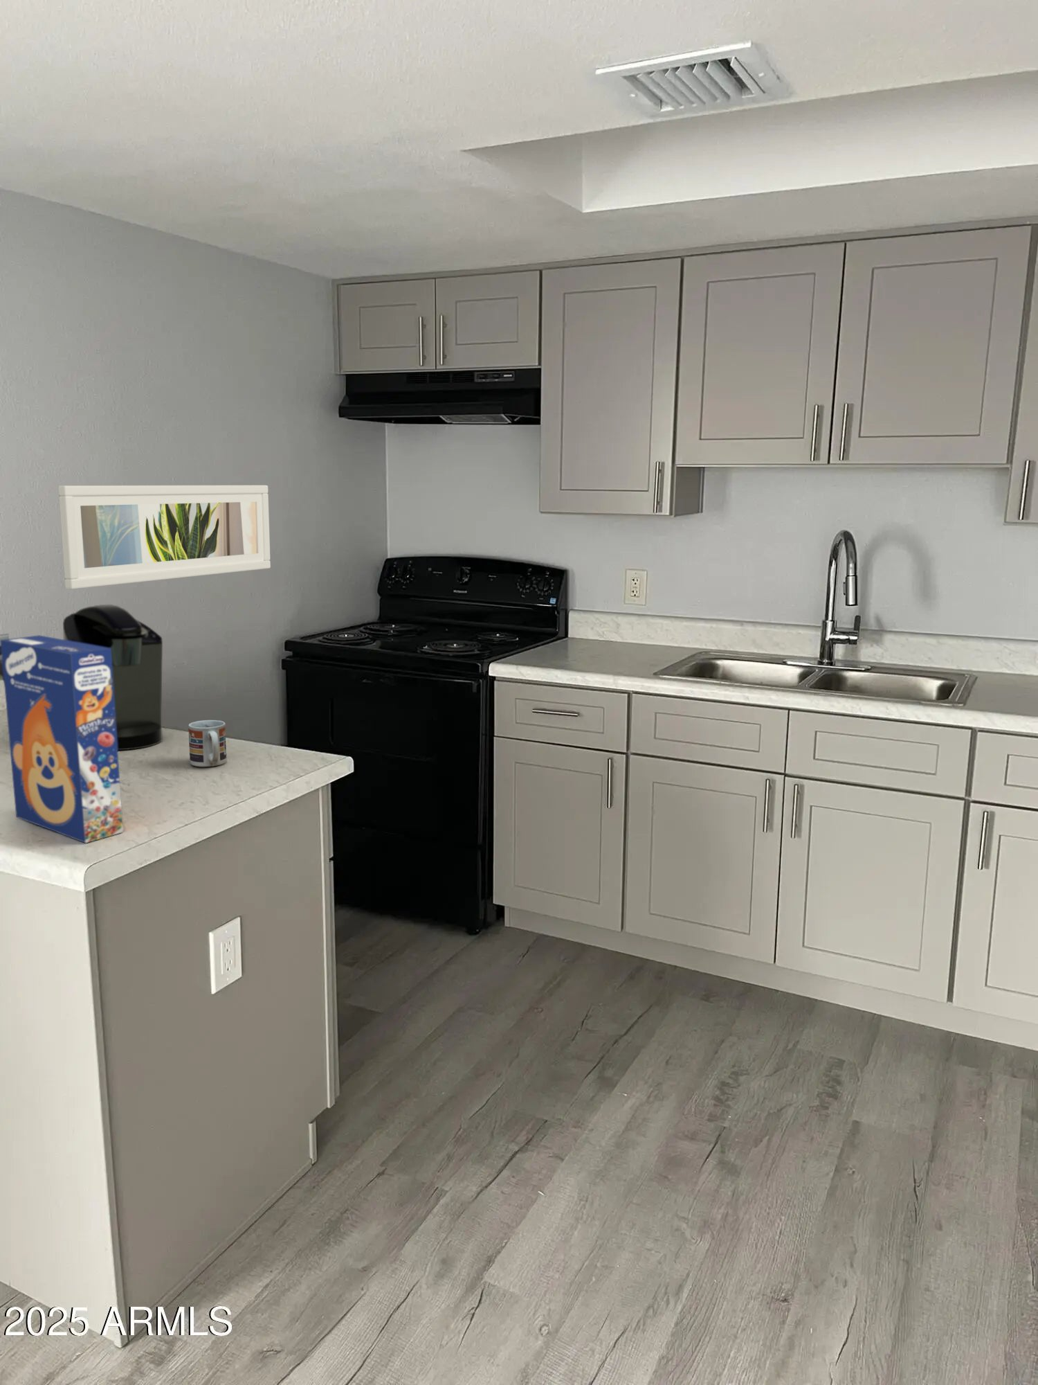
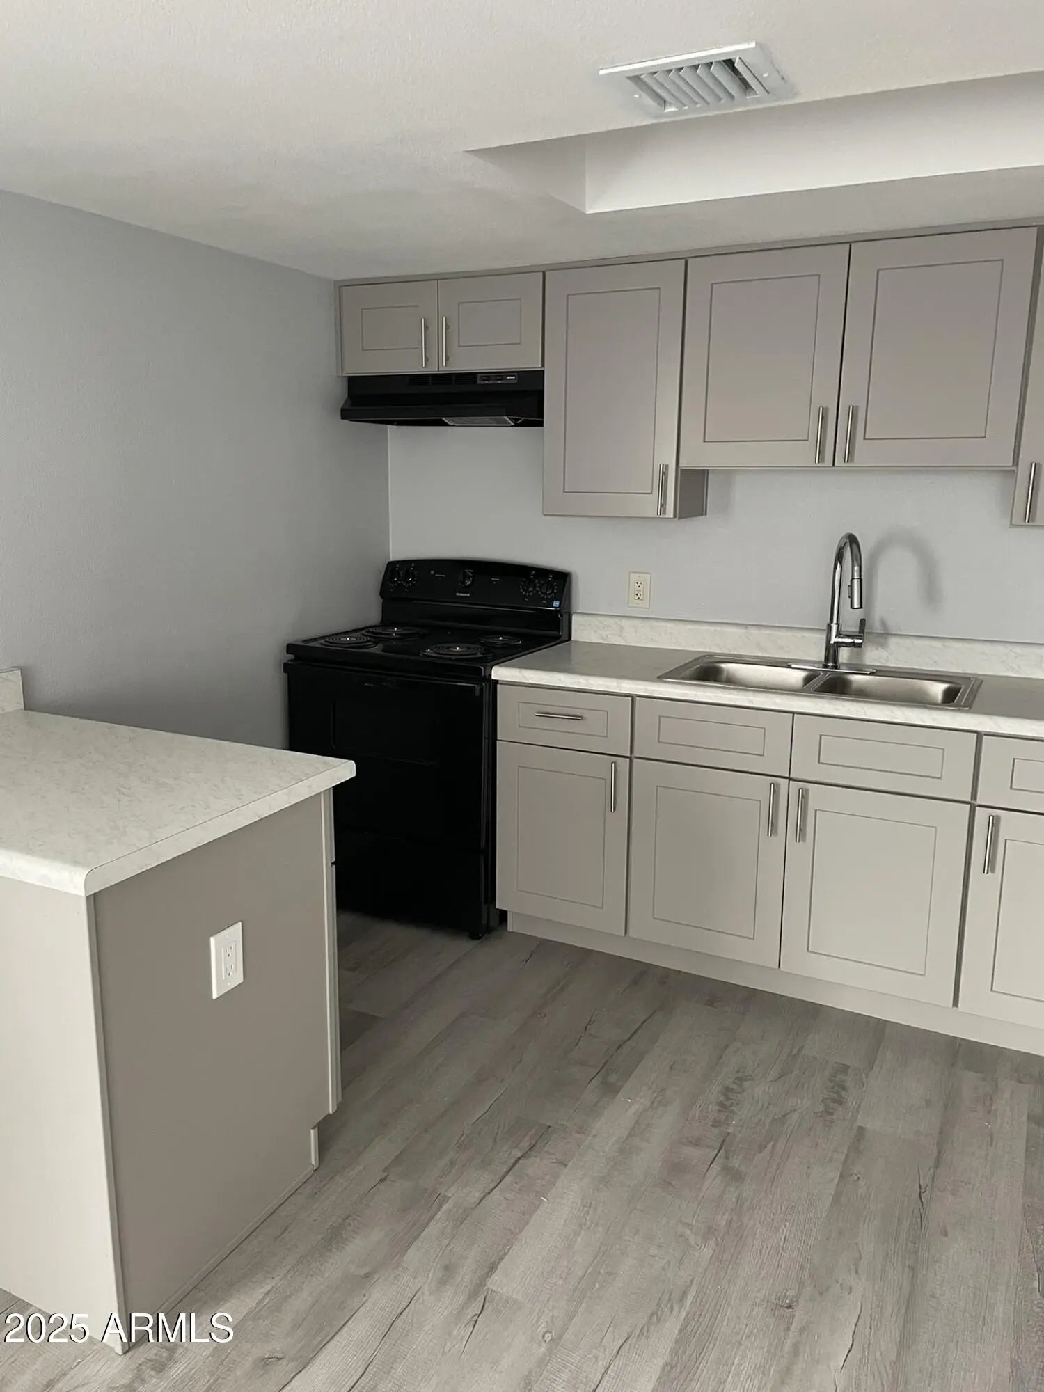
- coffee maker (112, 671)
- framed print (177, 531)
- cup (209, 745)
- cereal box (61, 735)
